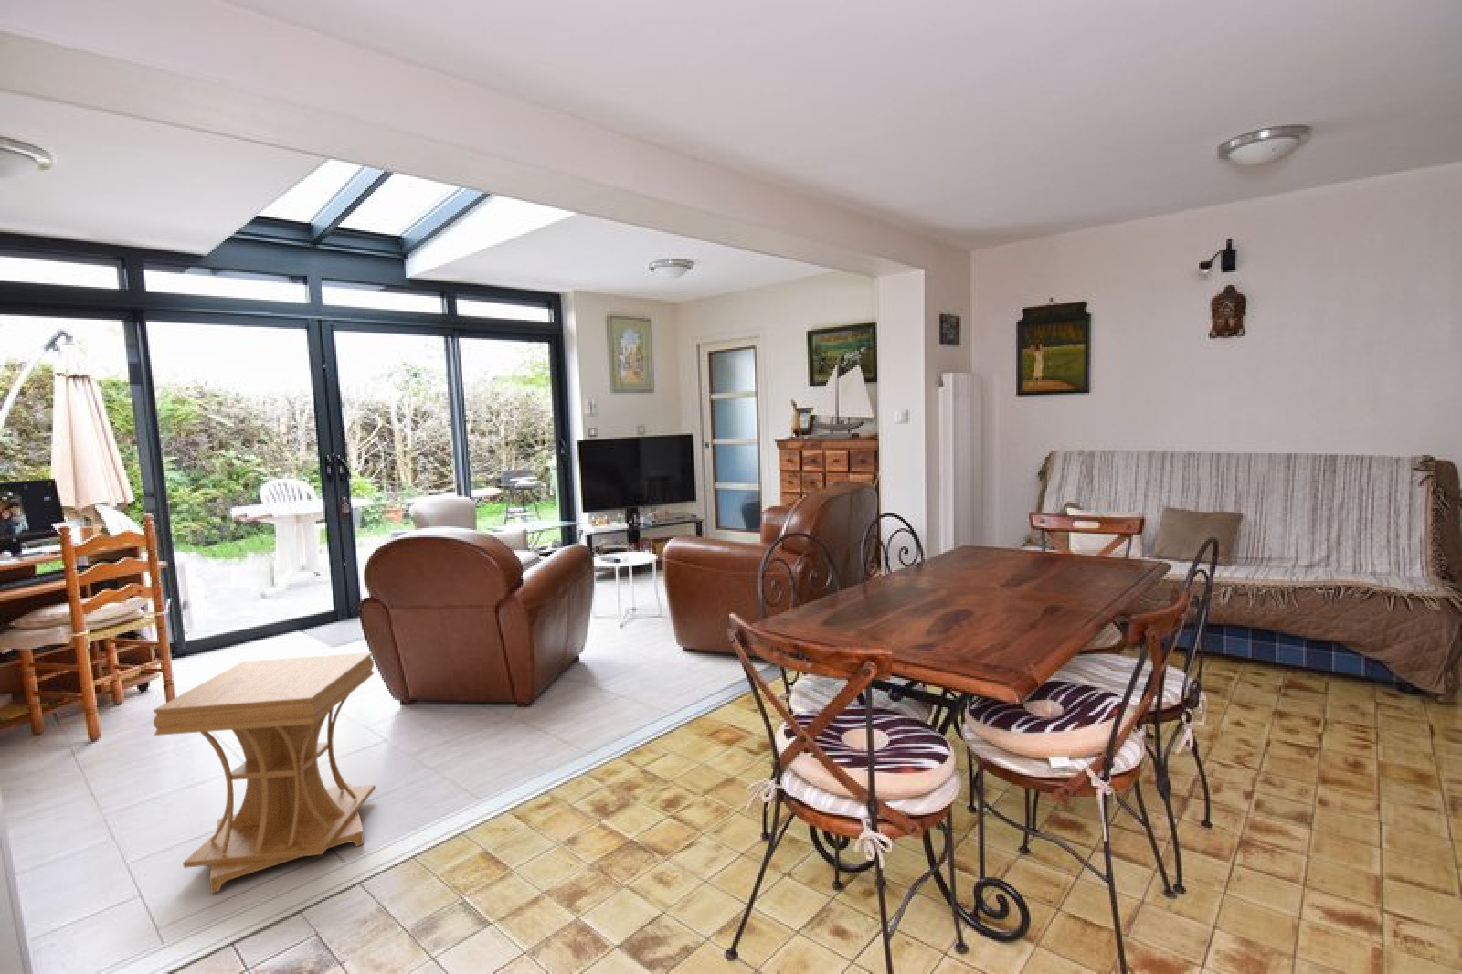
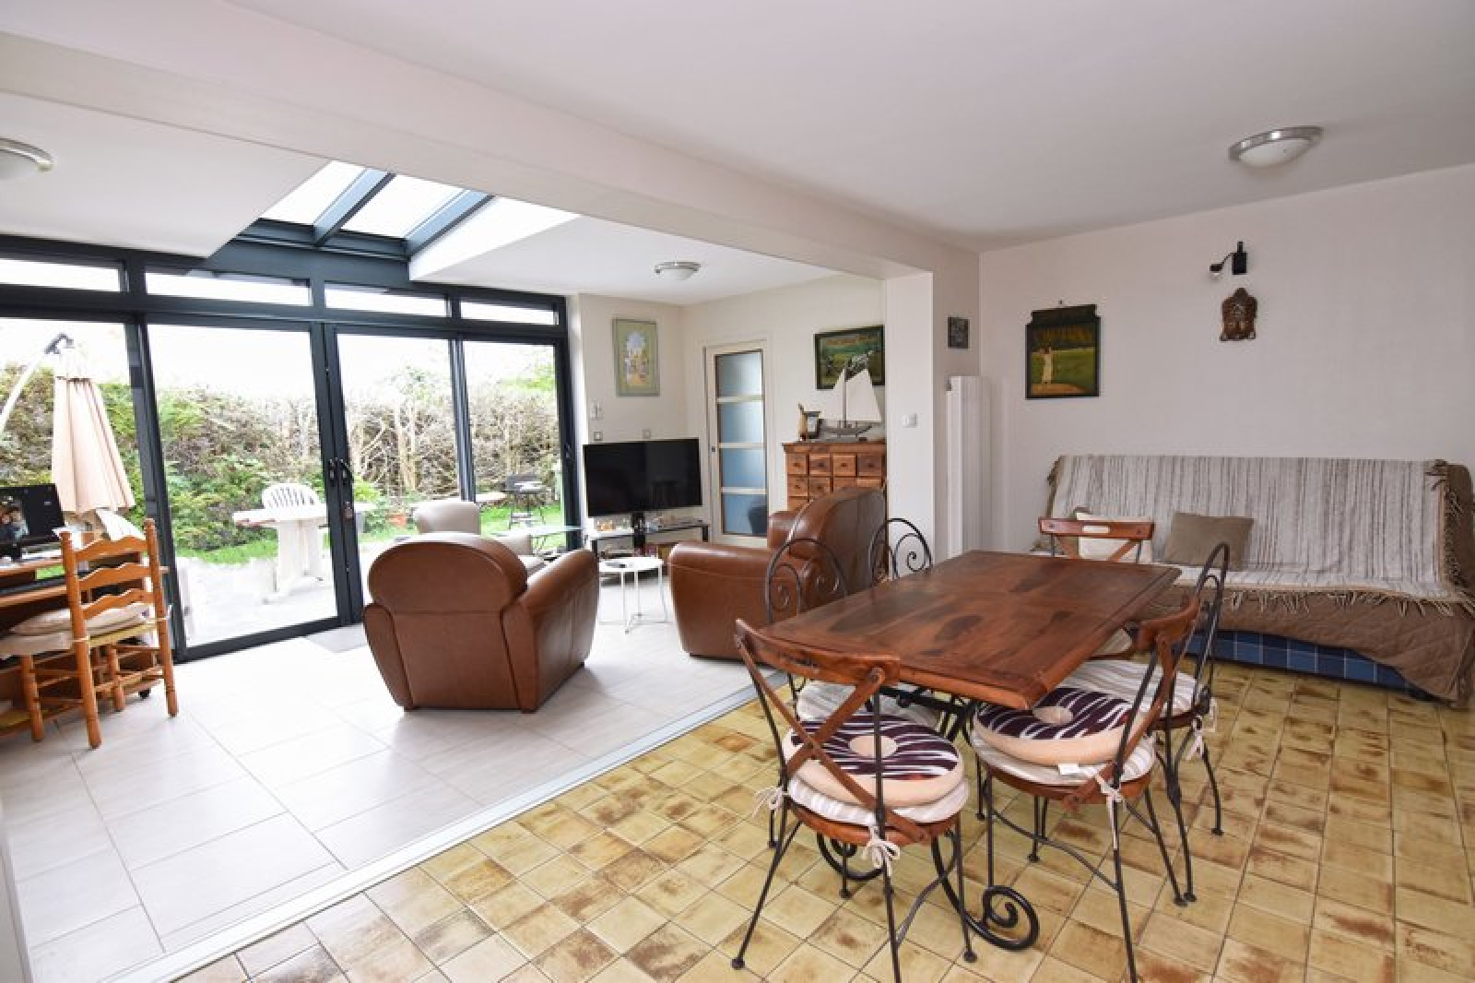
- side table (283, 759)
